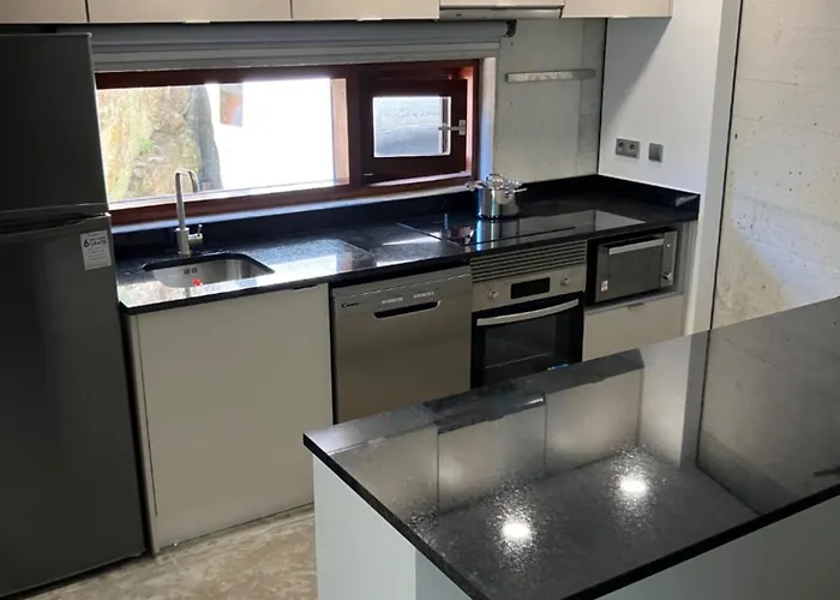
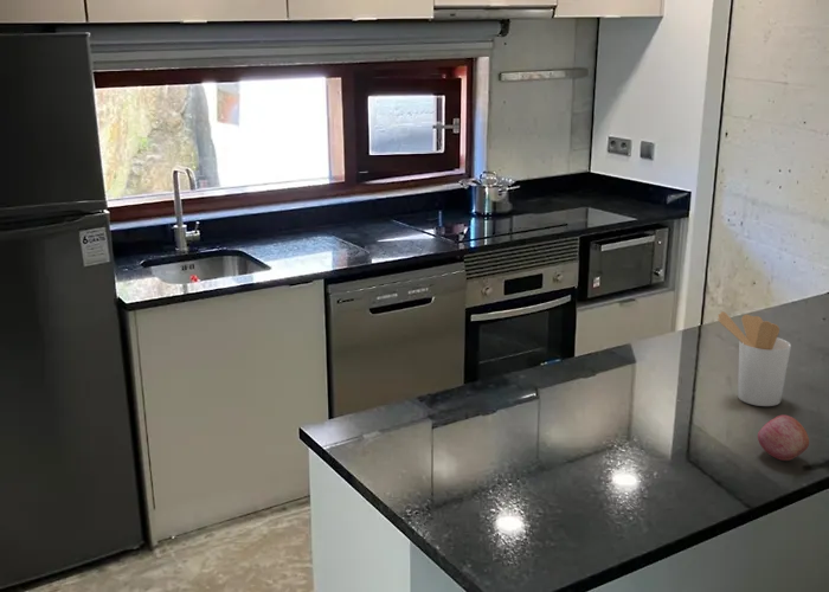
+ utensil holder (750, 355)
+ fruit (783, 437)
